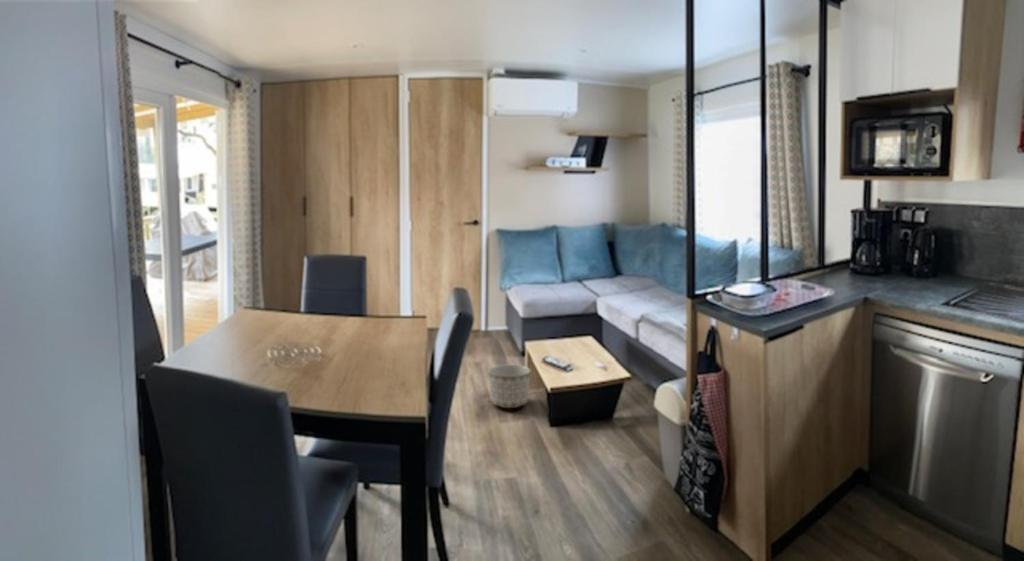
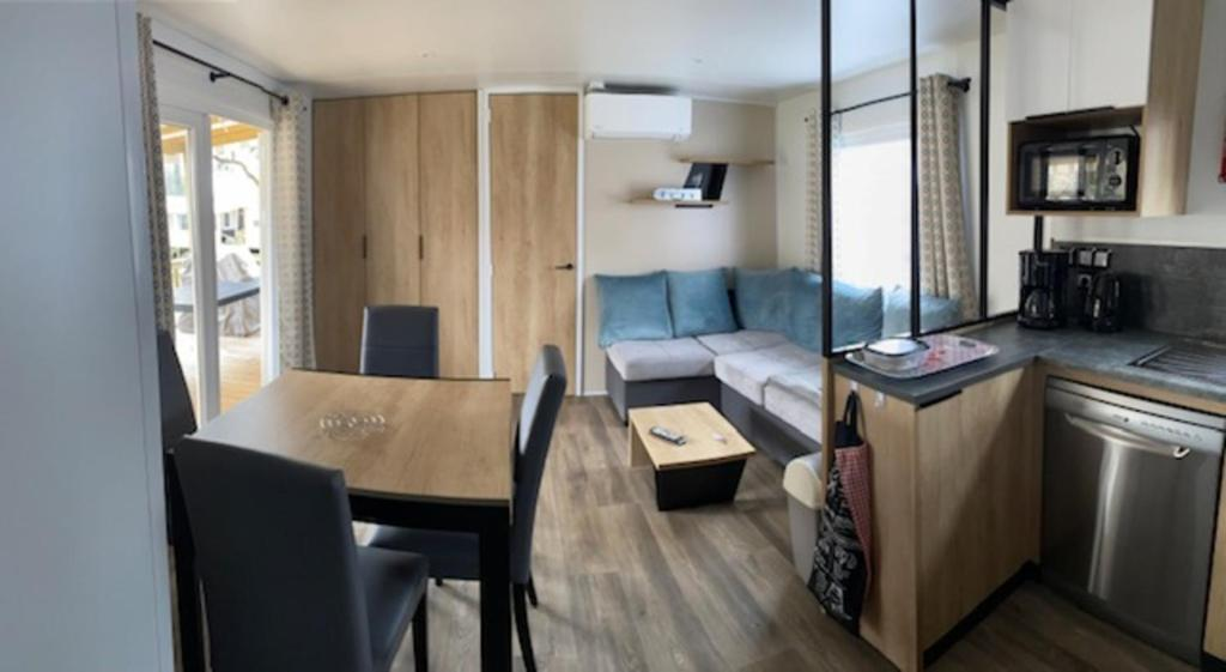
- planter (509, 387)
